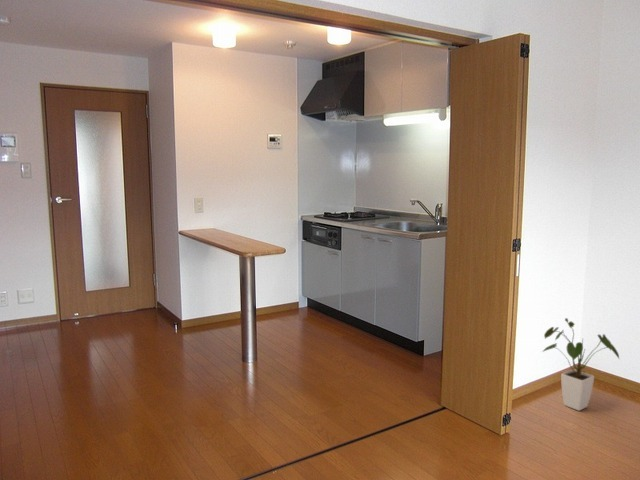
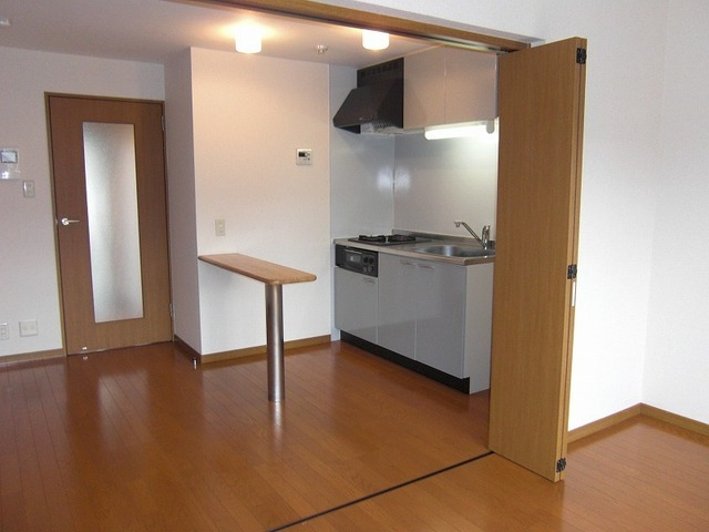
- house plant (580, 365)
